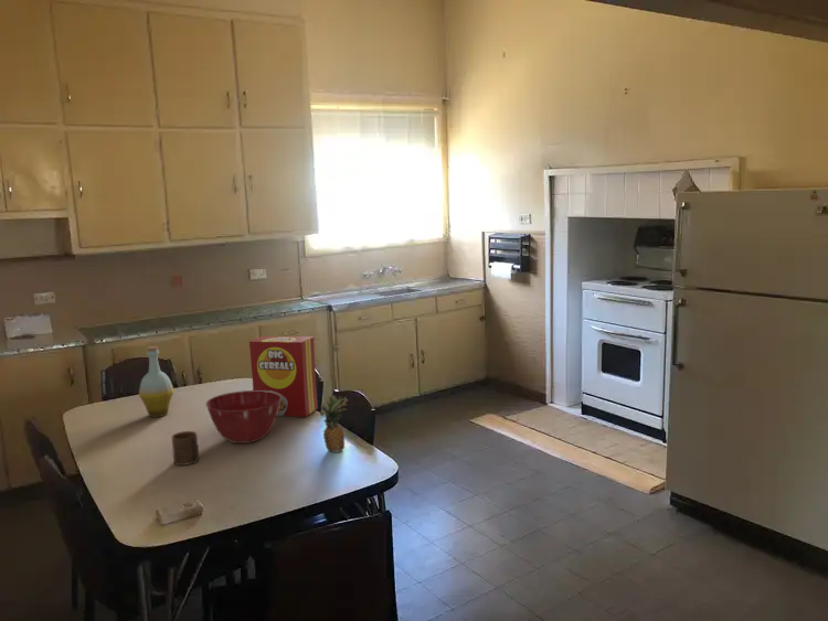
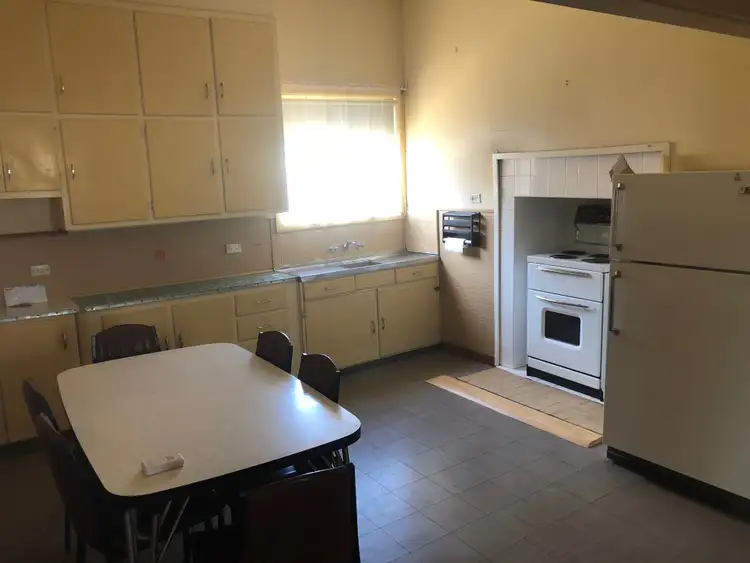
- bottle (155, 381)
- fruit (336, 424)
- mixing bowl (245, 418)
- cup (185, 448)
- cereal box (284, 375)
